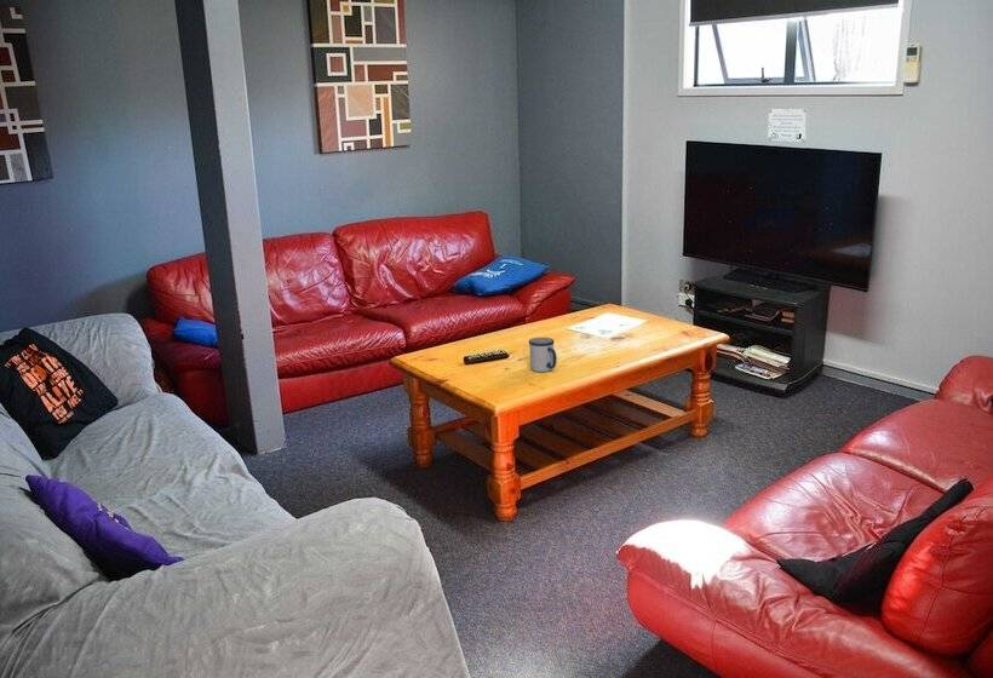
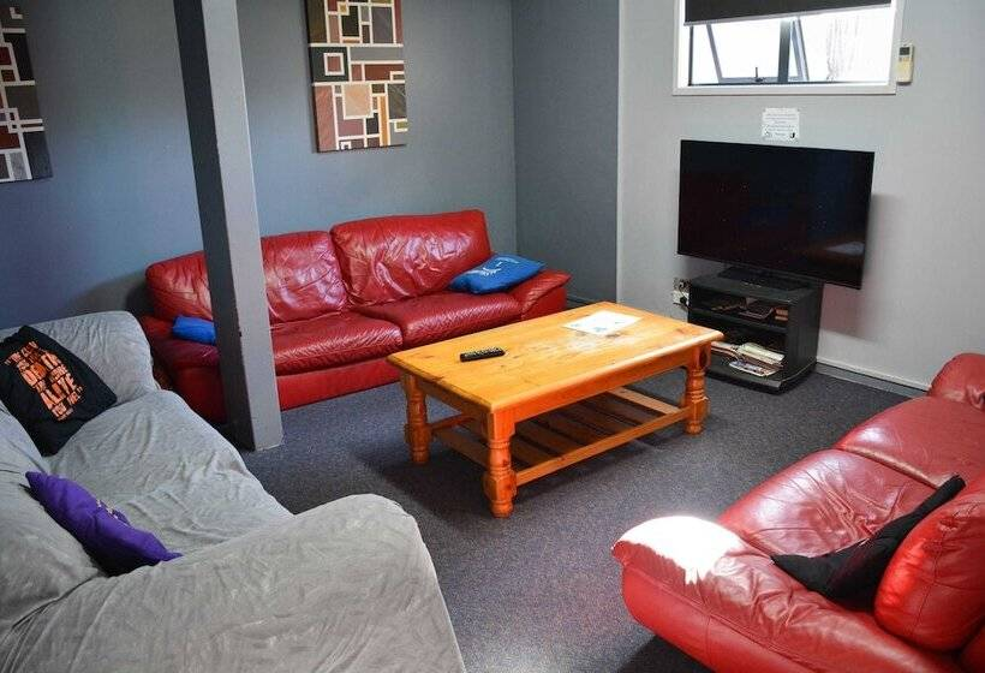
- mug (543, 355)
